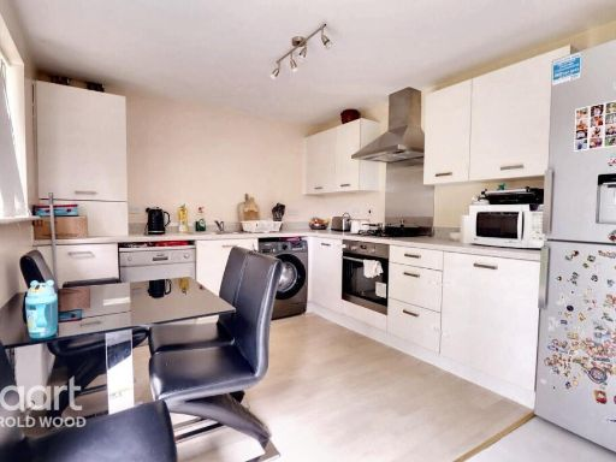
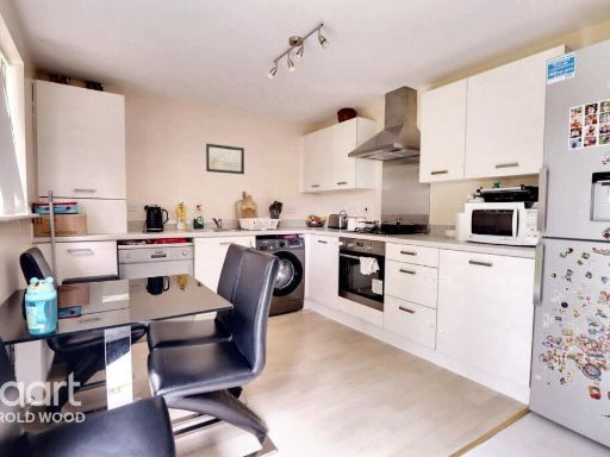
+ wall art (225, 158)
